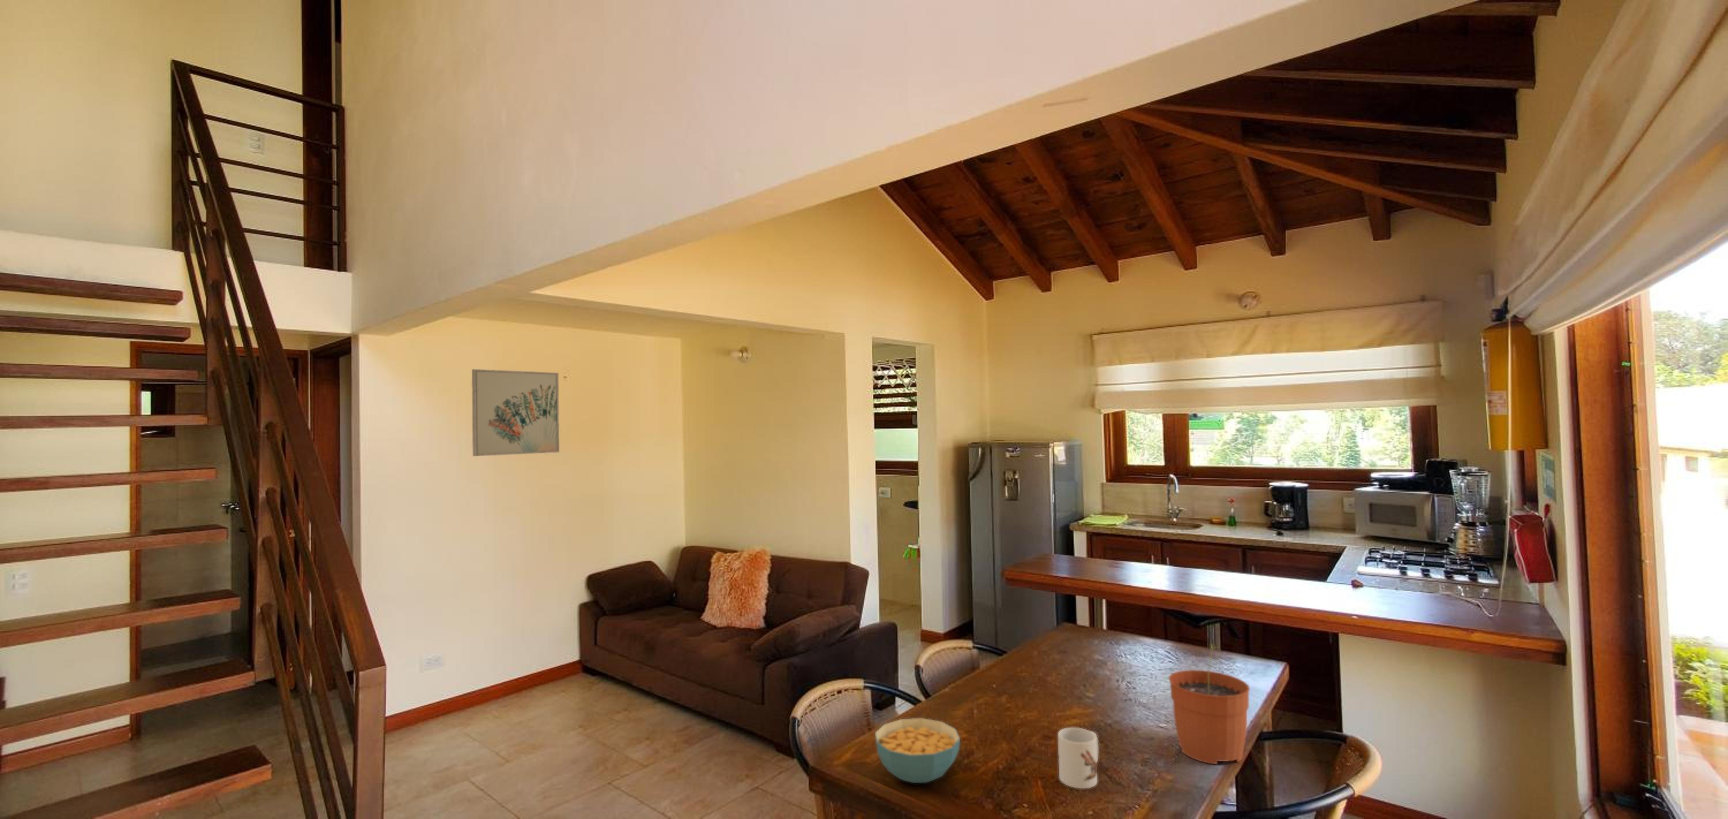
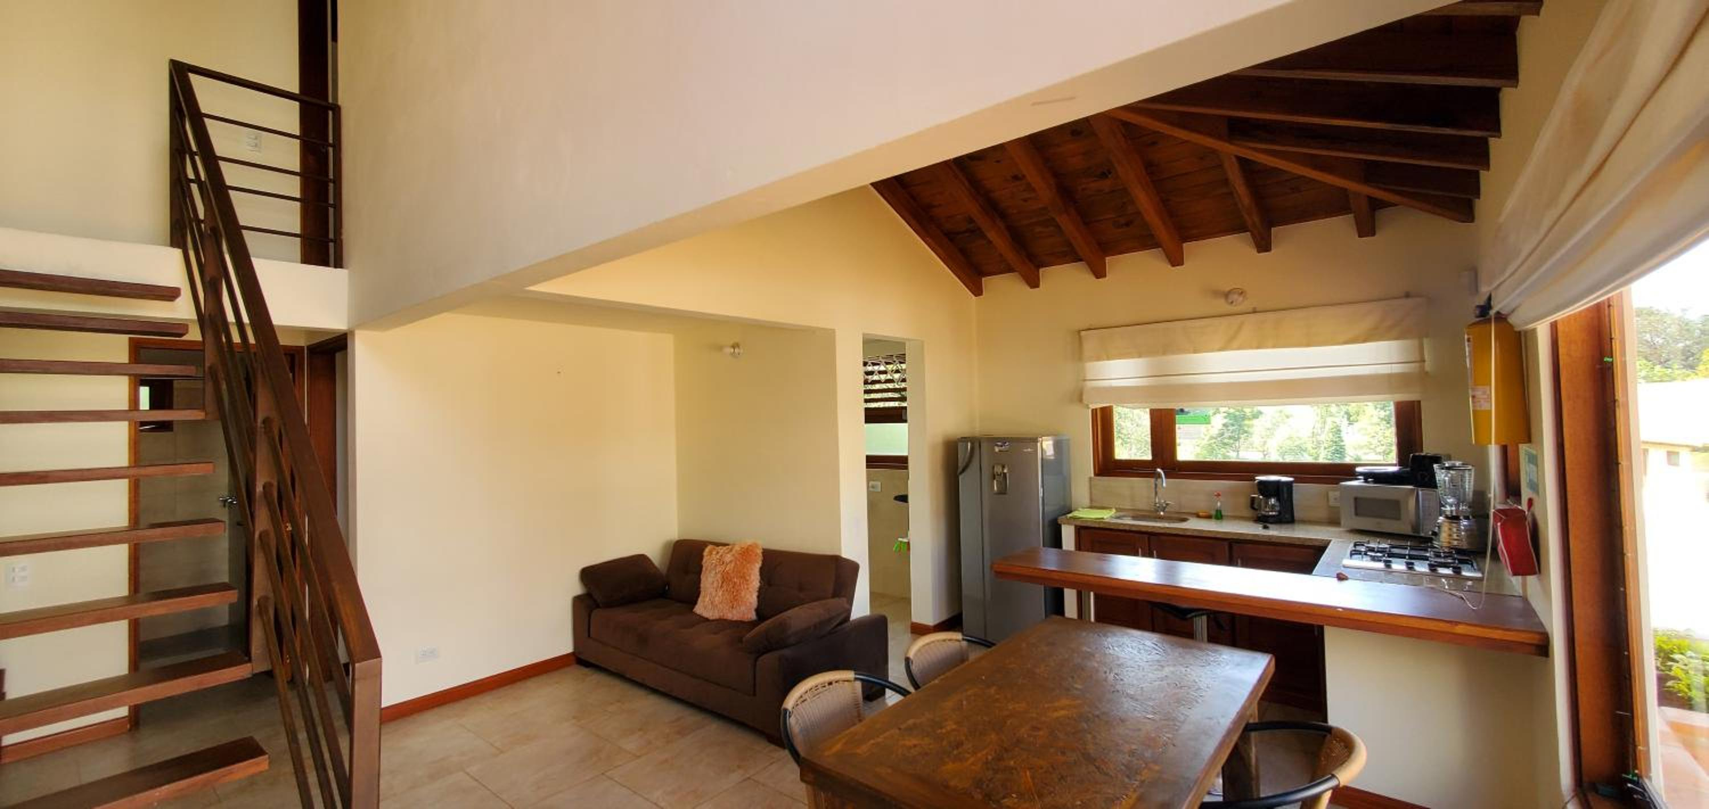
- wall art (517, 412)
- plant pot (1209, 699)
- mug (1082, 754)
- cereal bowl (917, 756)
